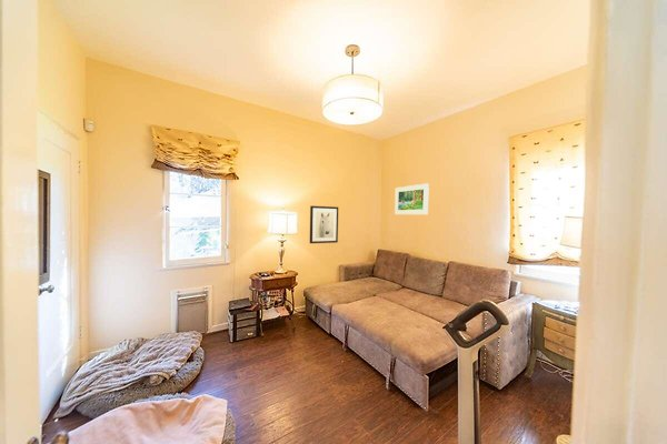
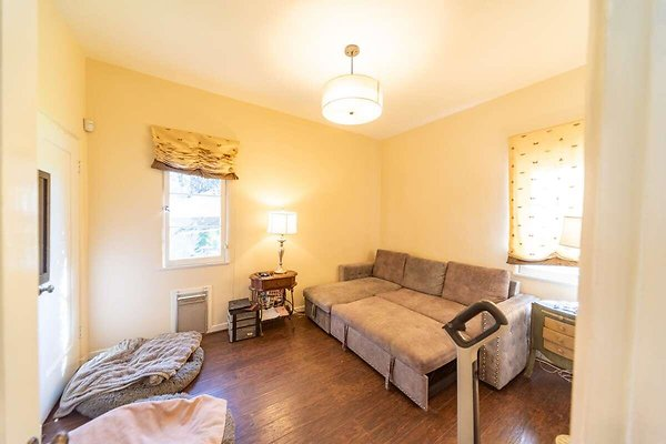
- wall art (323, 224)
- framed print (410, 200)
